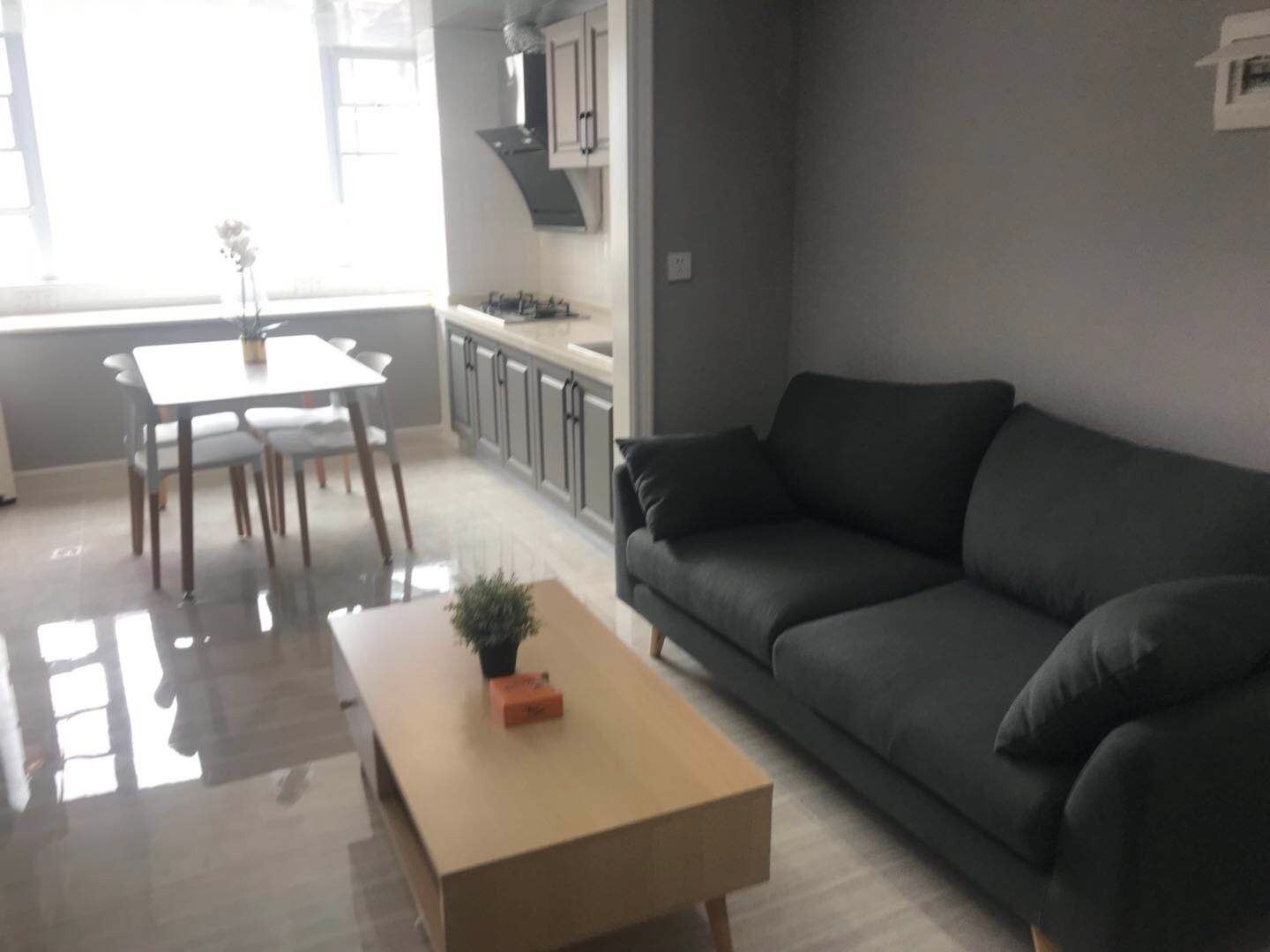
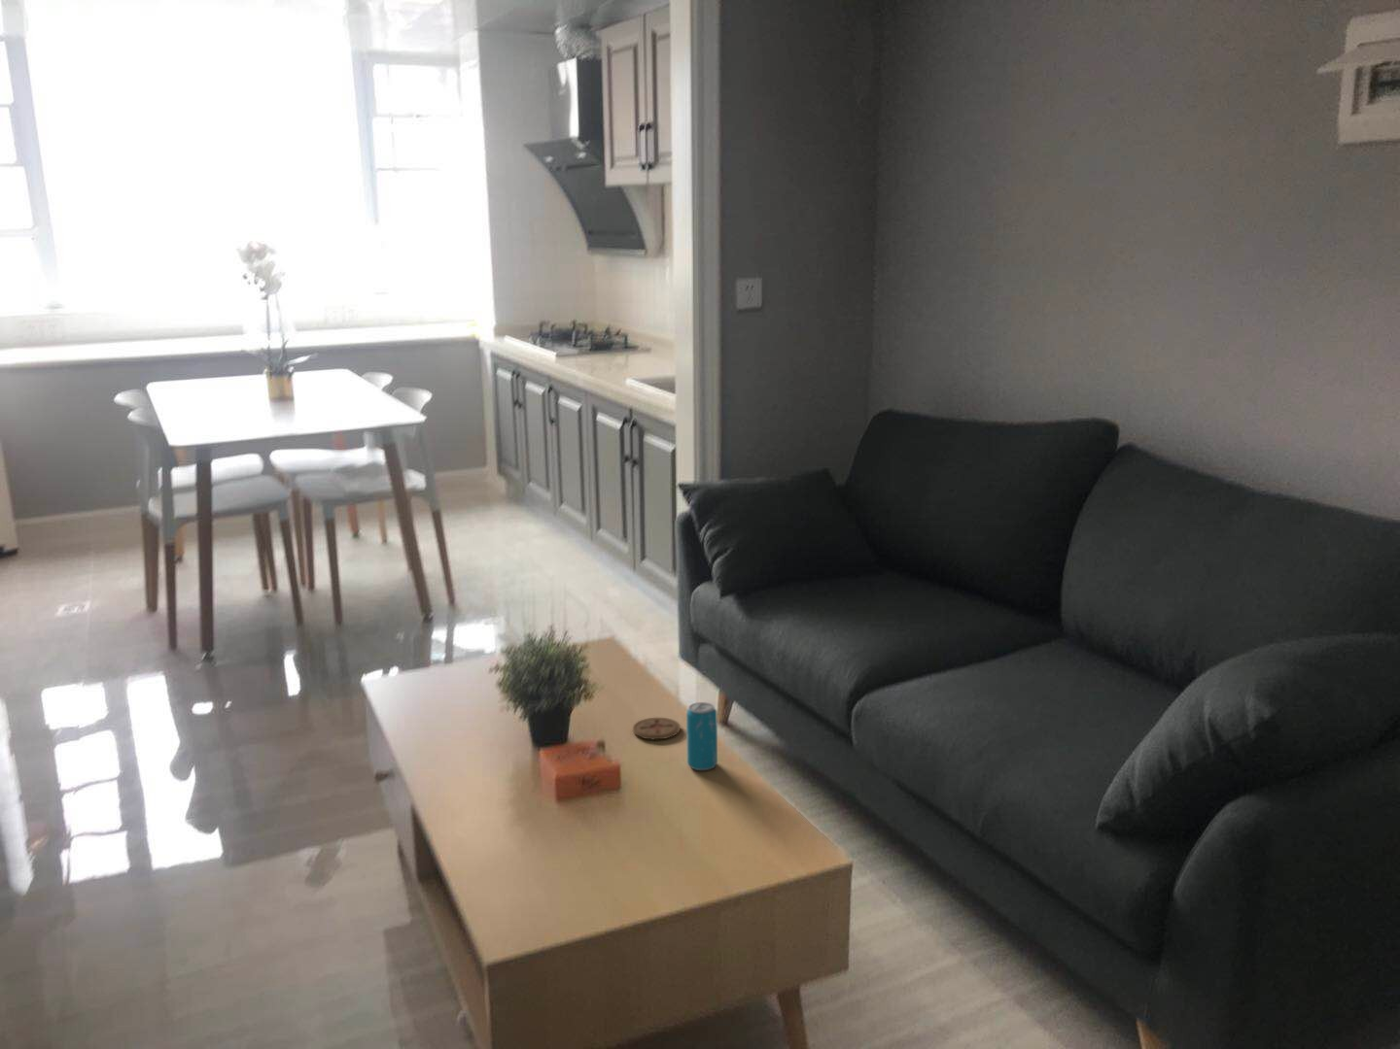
+ coaster (656, 727)
+ beverage can (702, 735)
